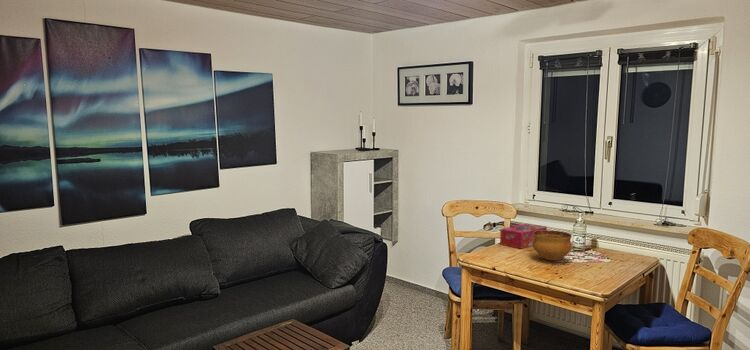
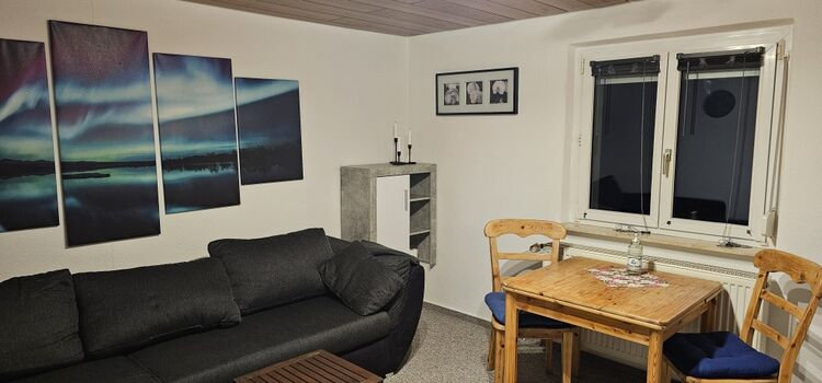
- tissue box (523, 235)
- bowl (551, 247)
